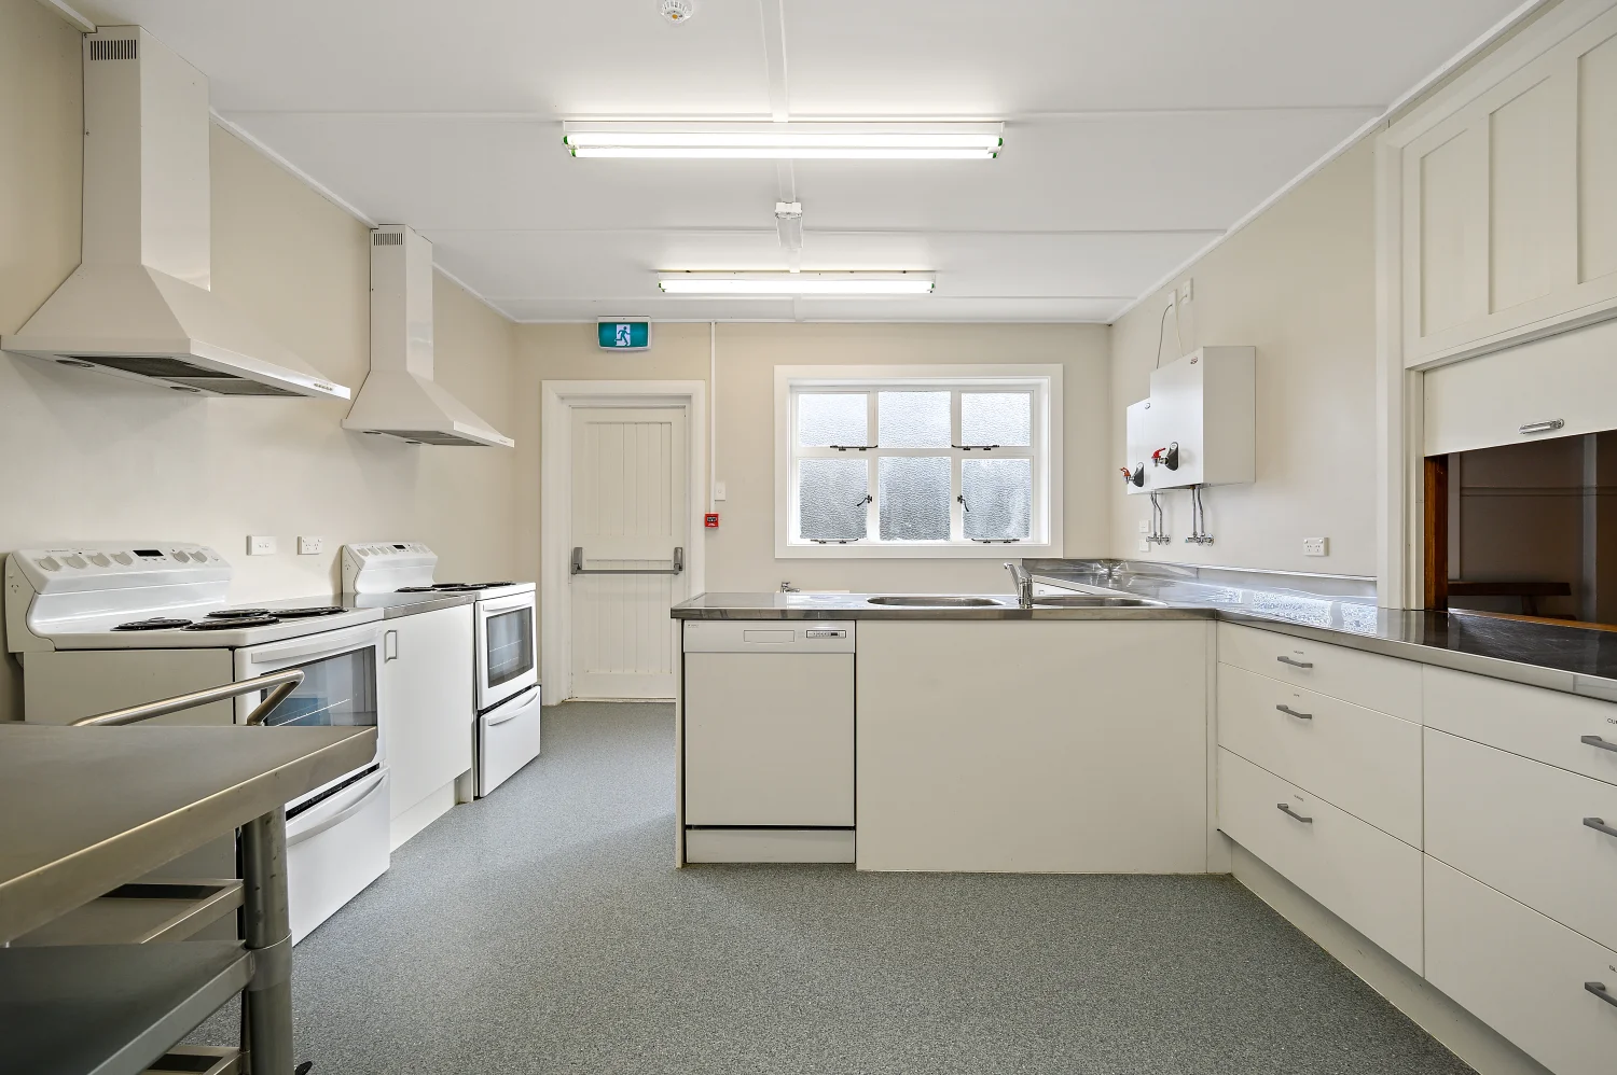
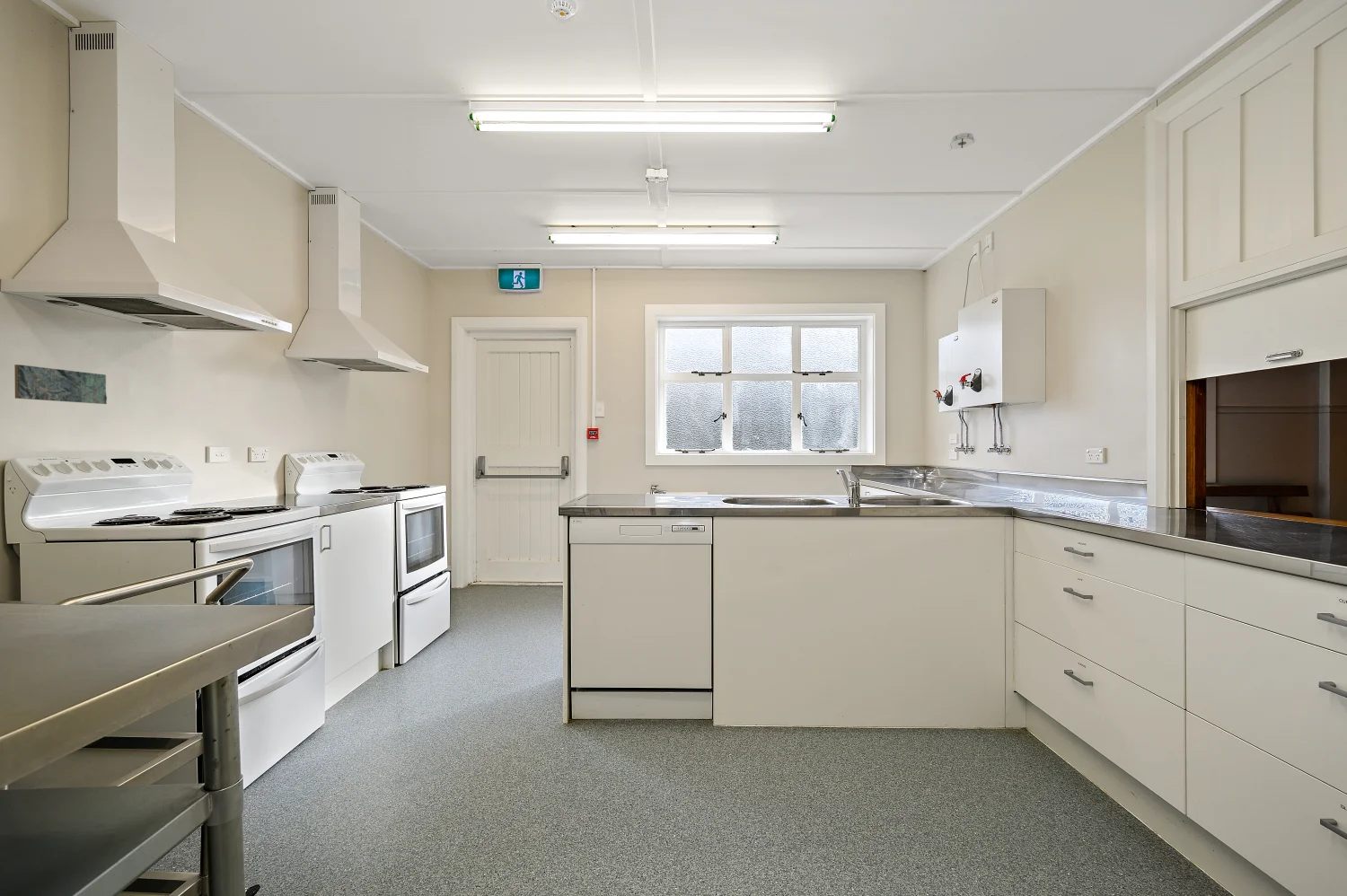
+ decorative tile (65, 385)
+ smoke detector (961, 140)
